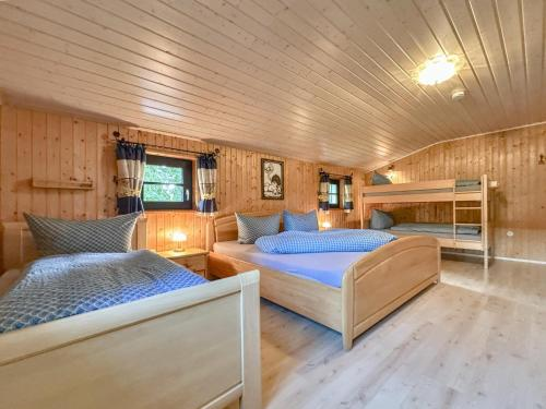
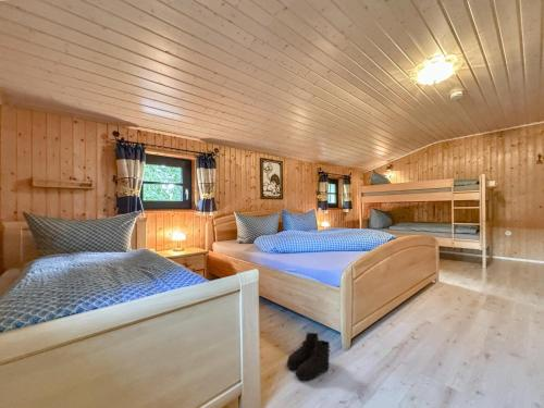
+ boots (308, 351)
